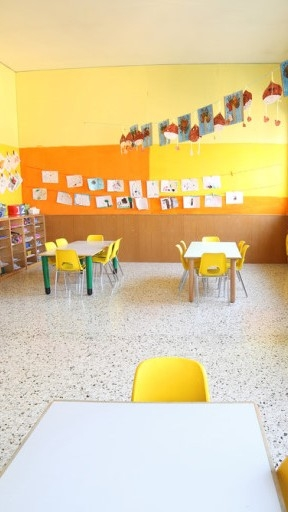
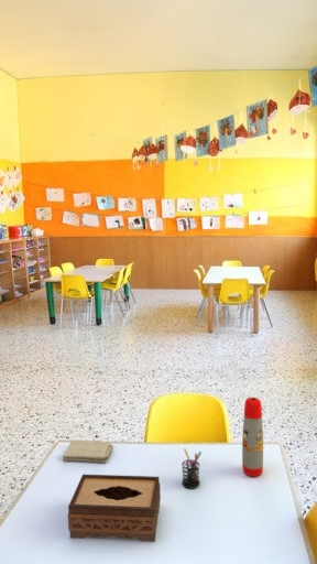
+ washcloth (88, 451)
+ water bottle (252, 435)
+ tissue box (116, 506)
+ pen holder (193, 466)
